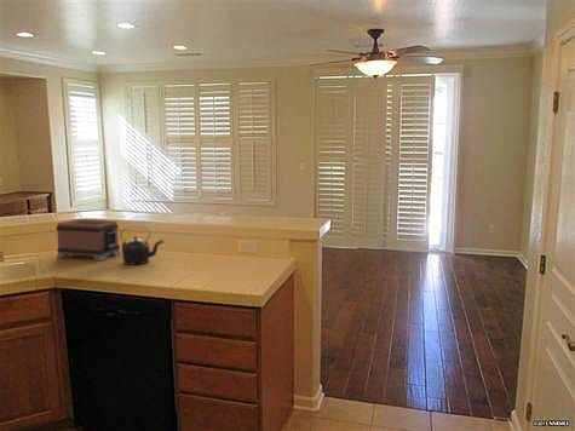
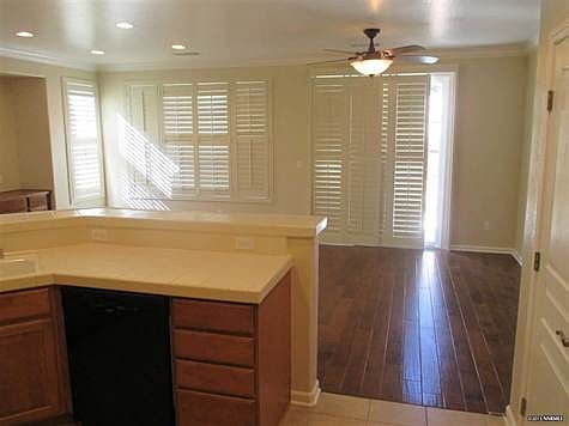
- kettle (142, 243)
- toaster (90, 239)
